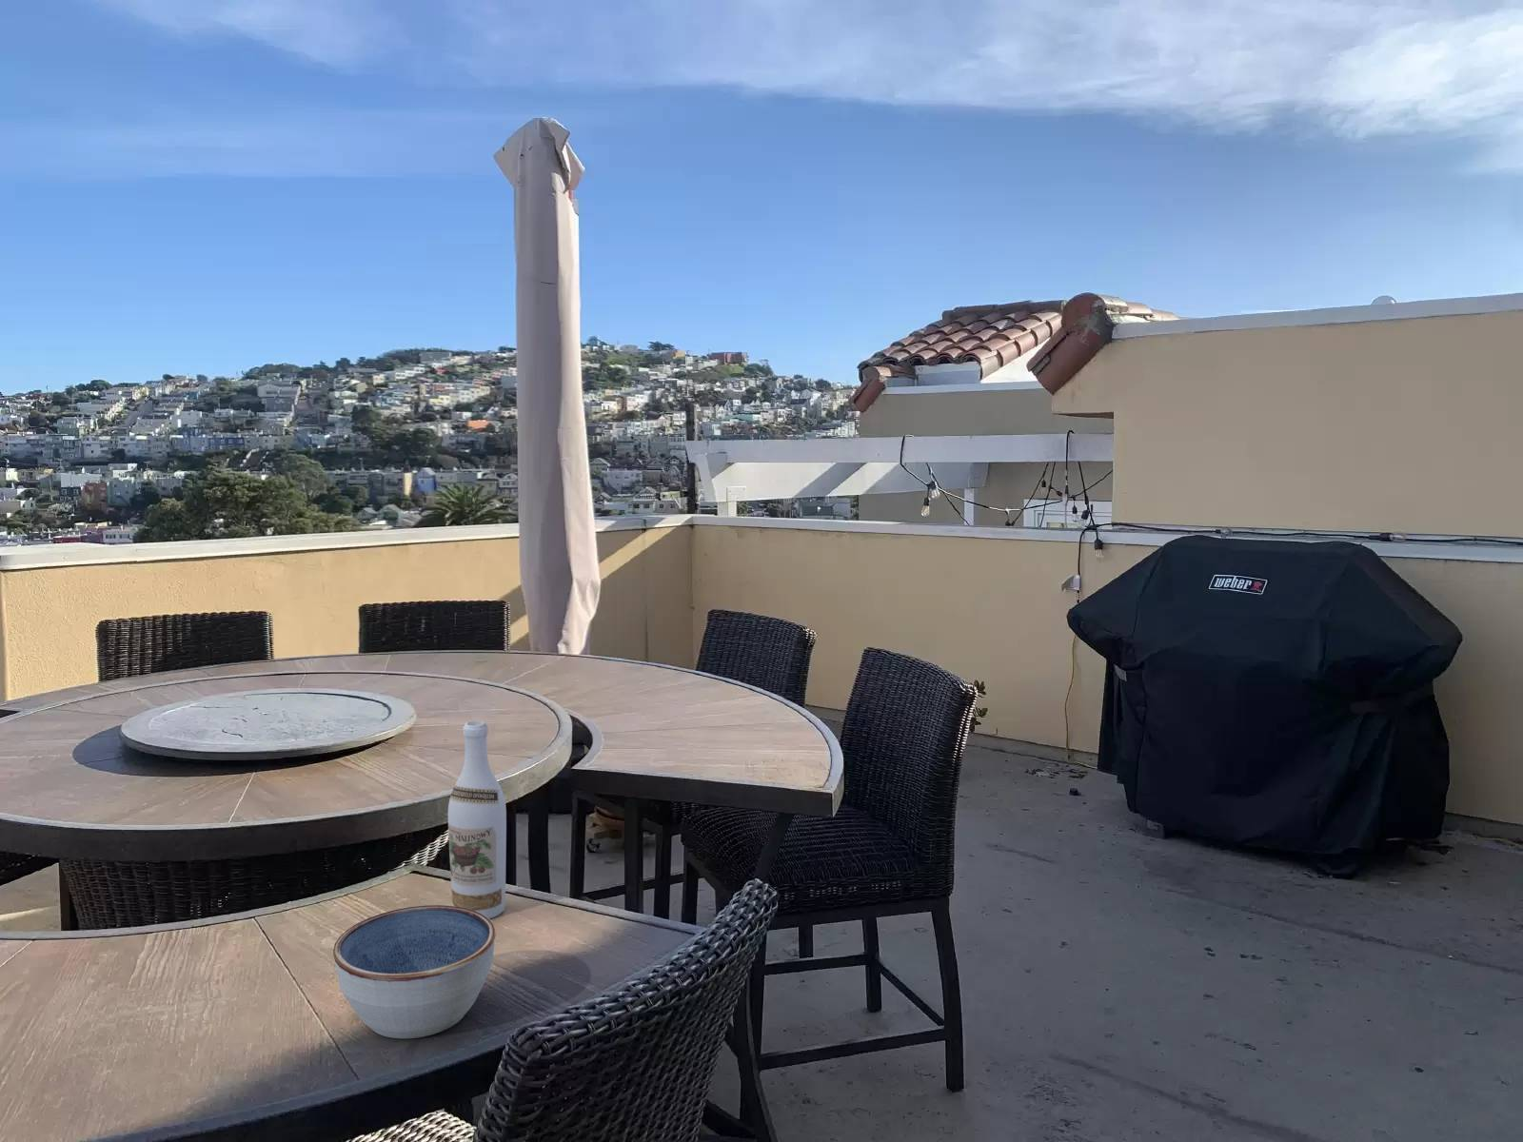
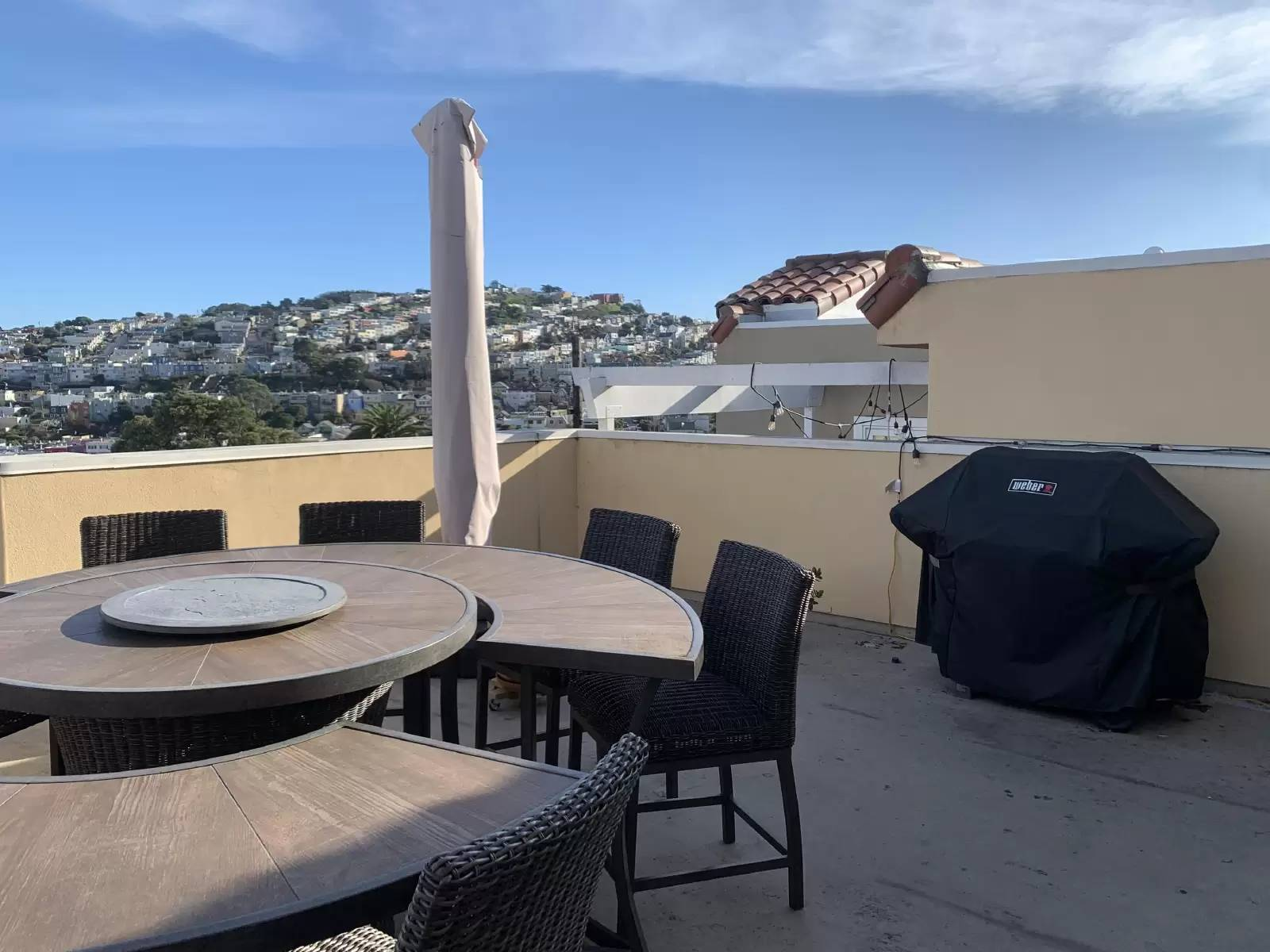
- wine bottle (477, 817)
- bowl (417, 976)
